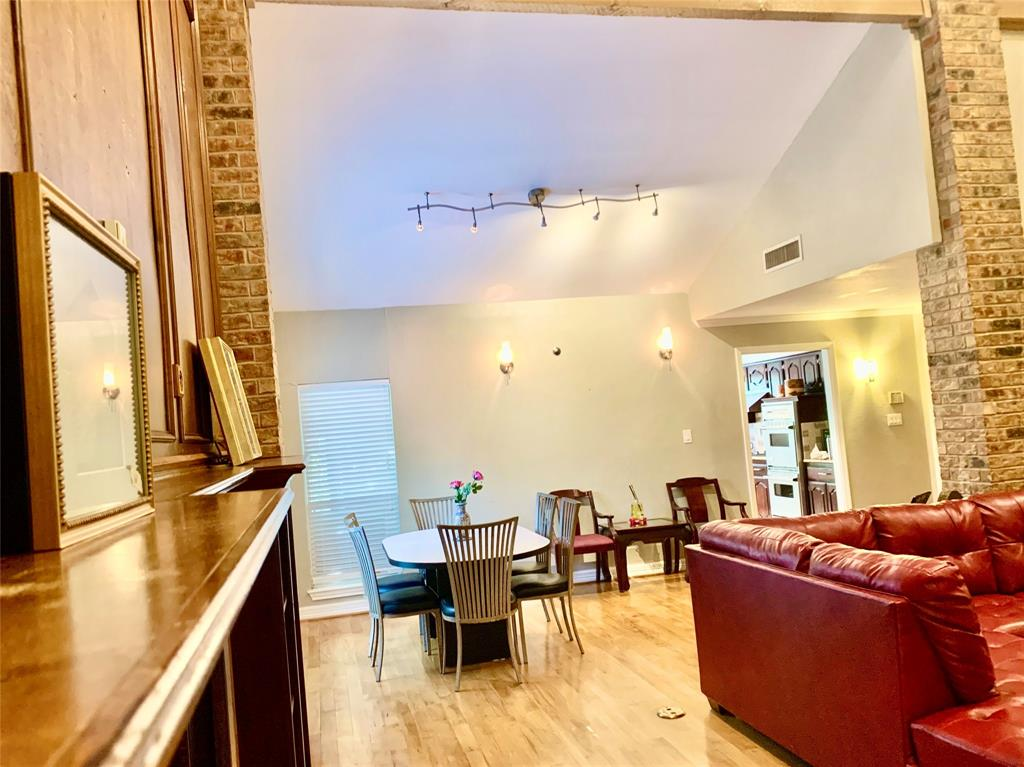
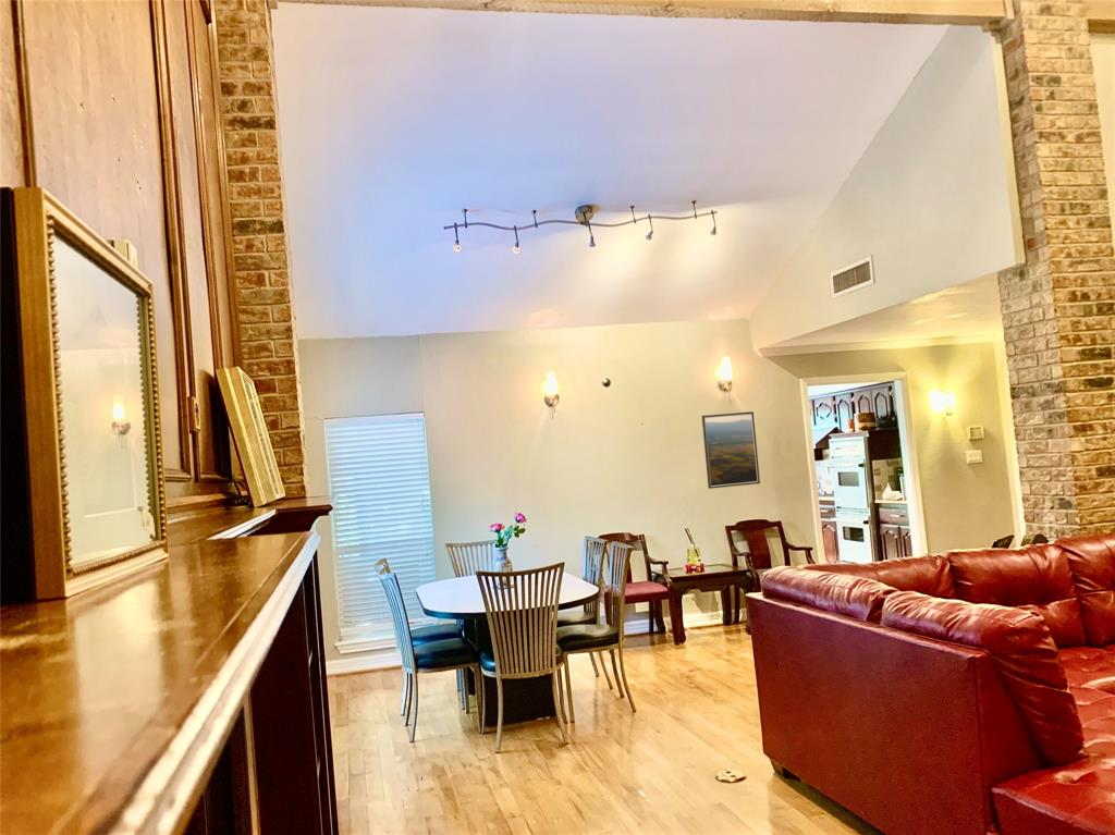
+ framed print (731, 450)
